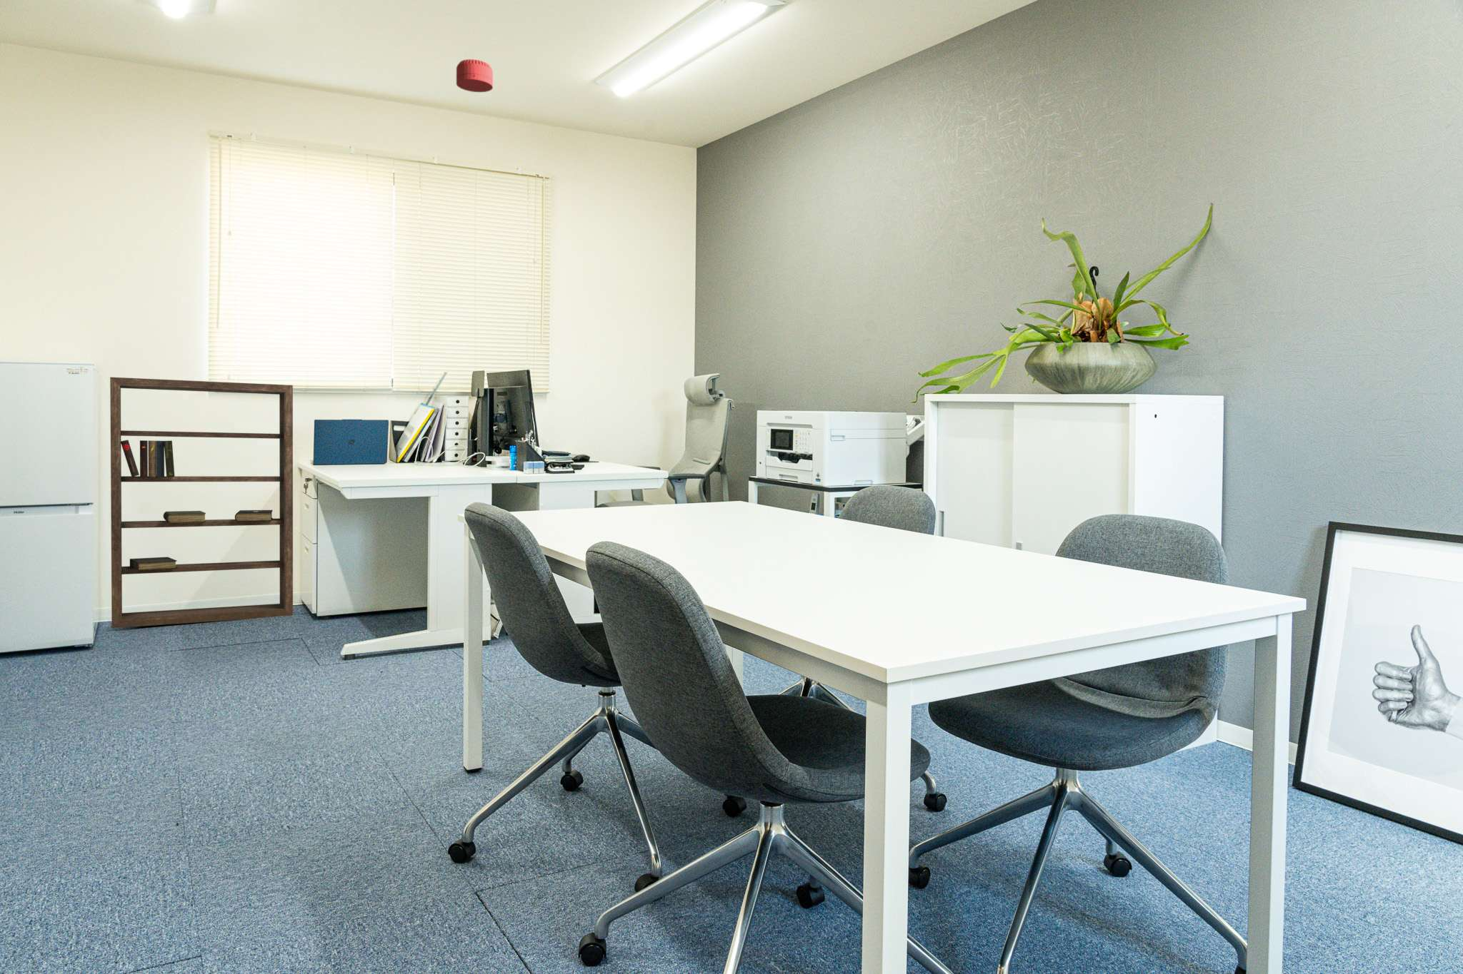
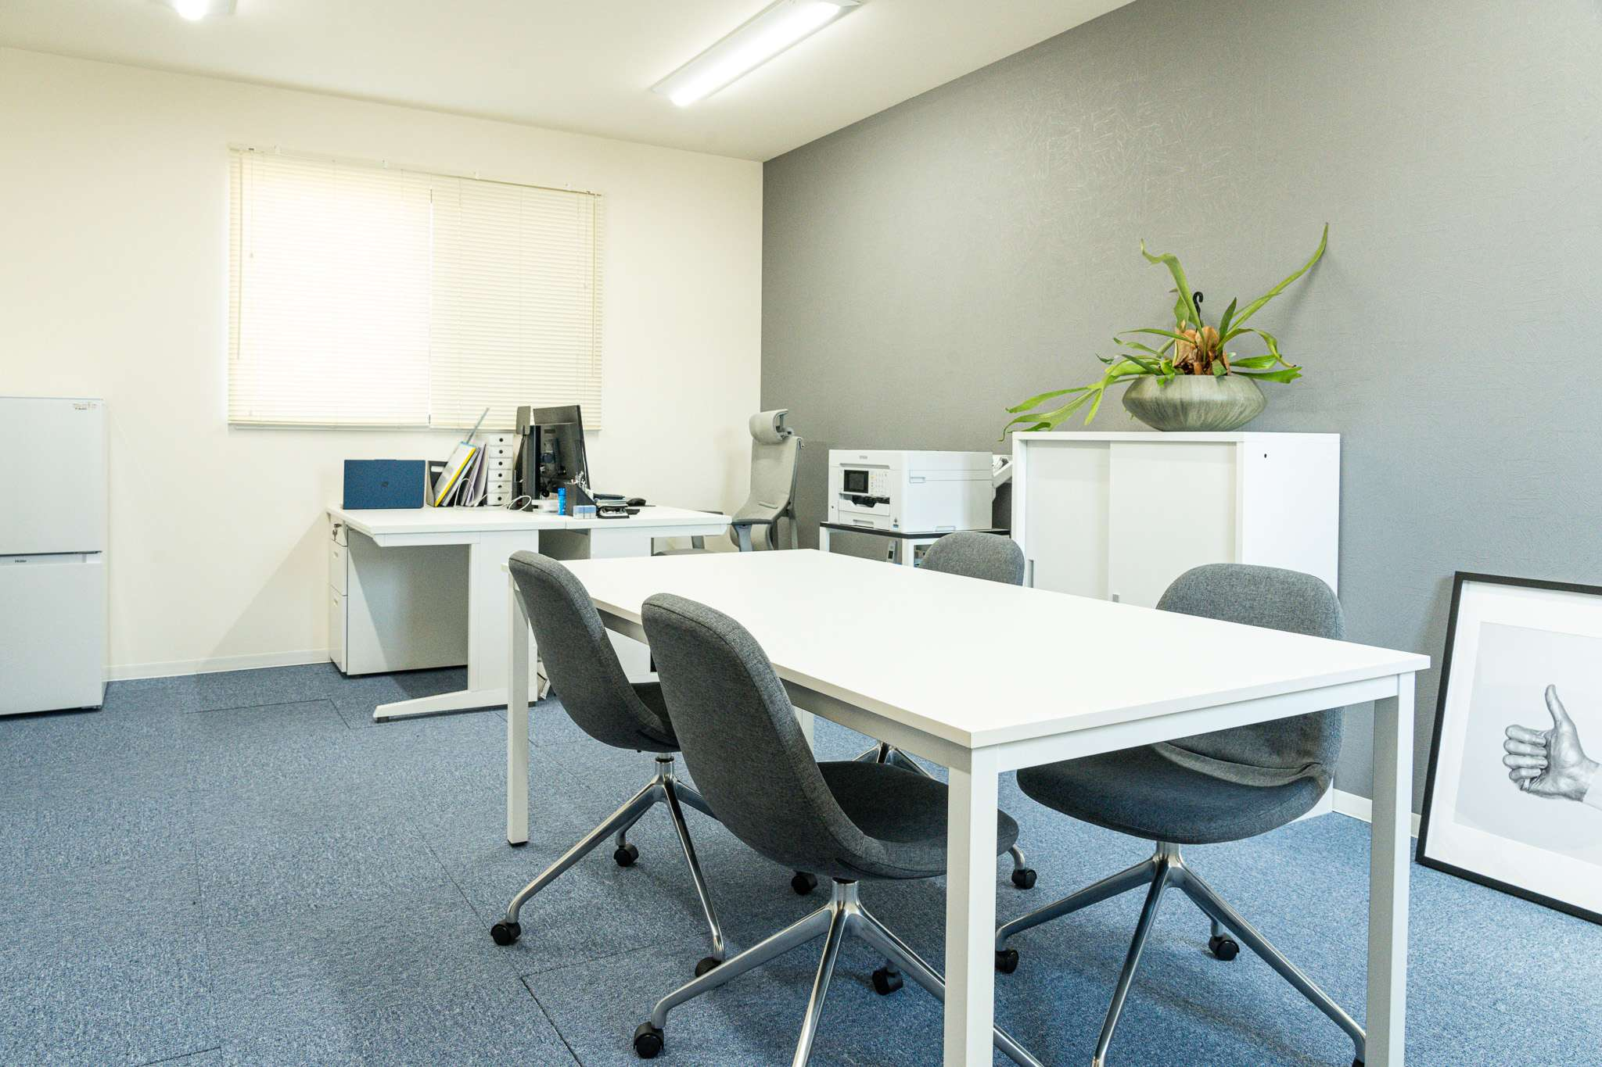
- bookshelf (201, 511)
- smoke detector (474, 75)
